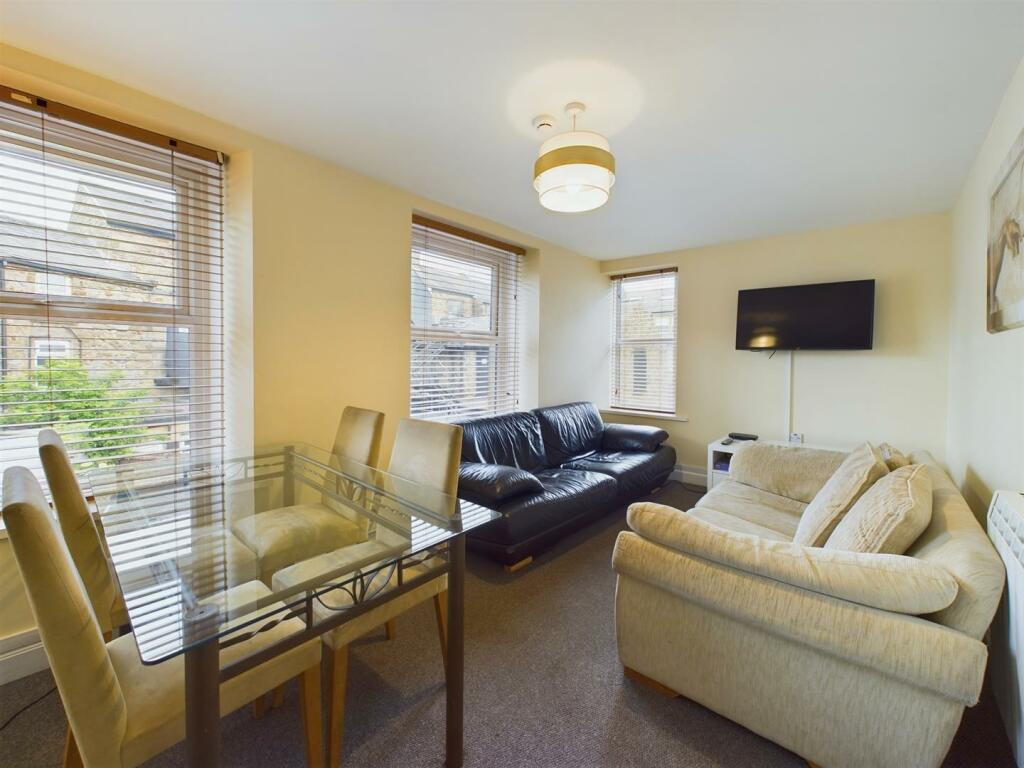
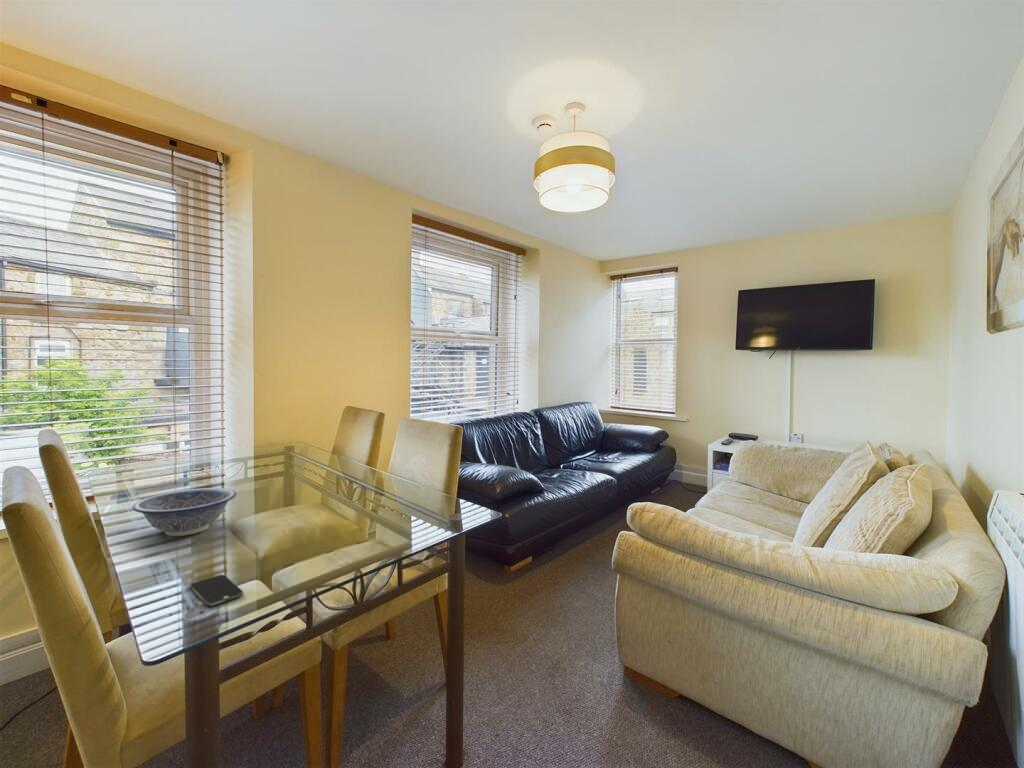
+ smartphone (216, 589)
+ decorative bowl (187, 514)
